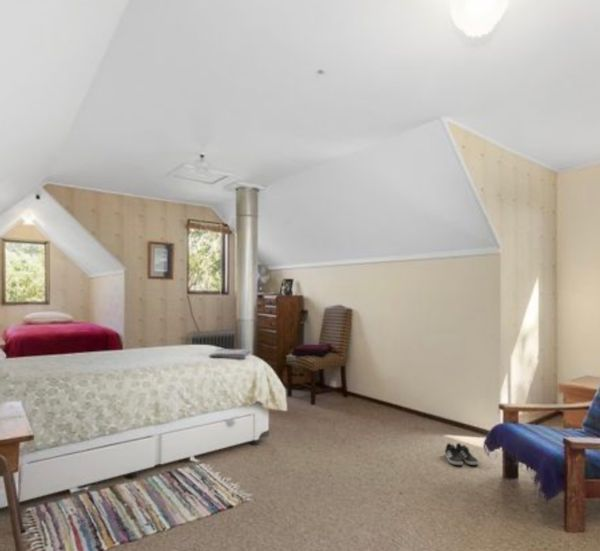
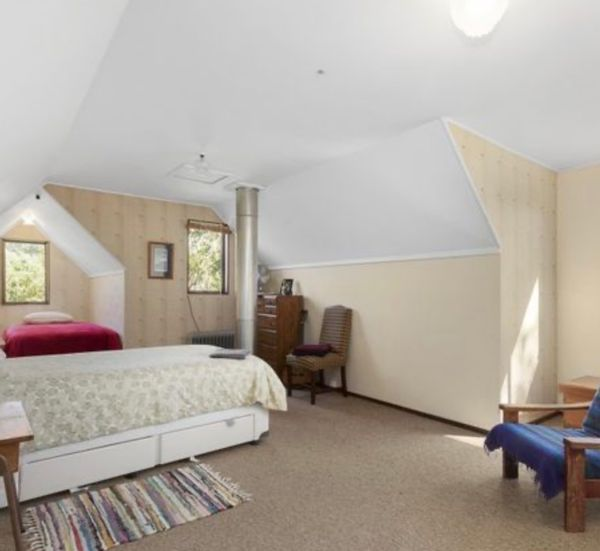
- shoe (460, 454)
